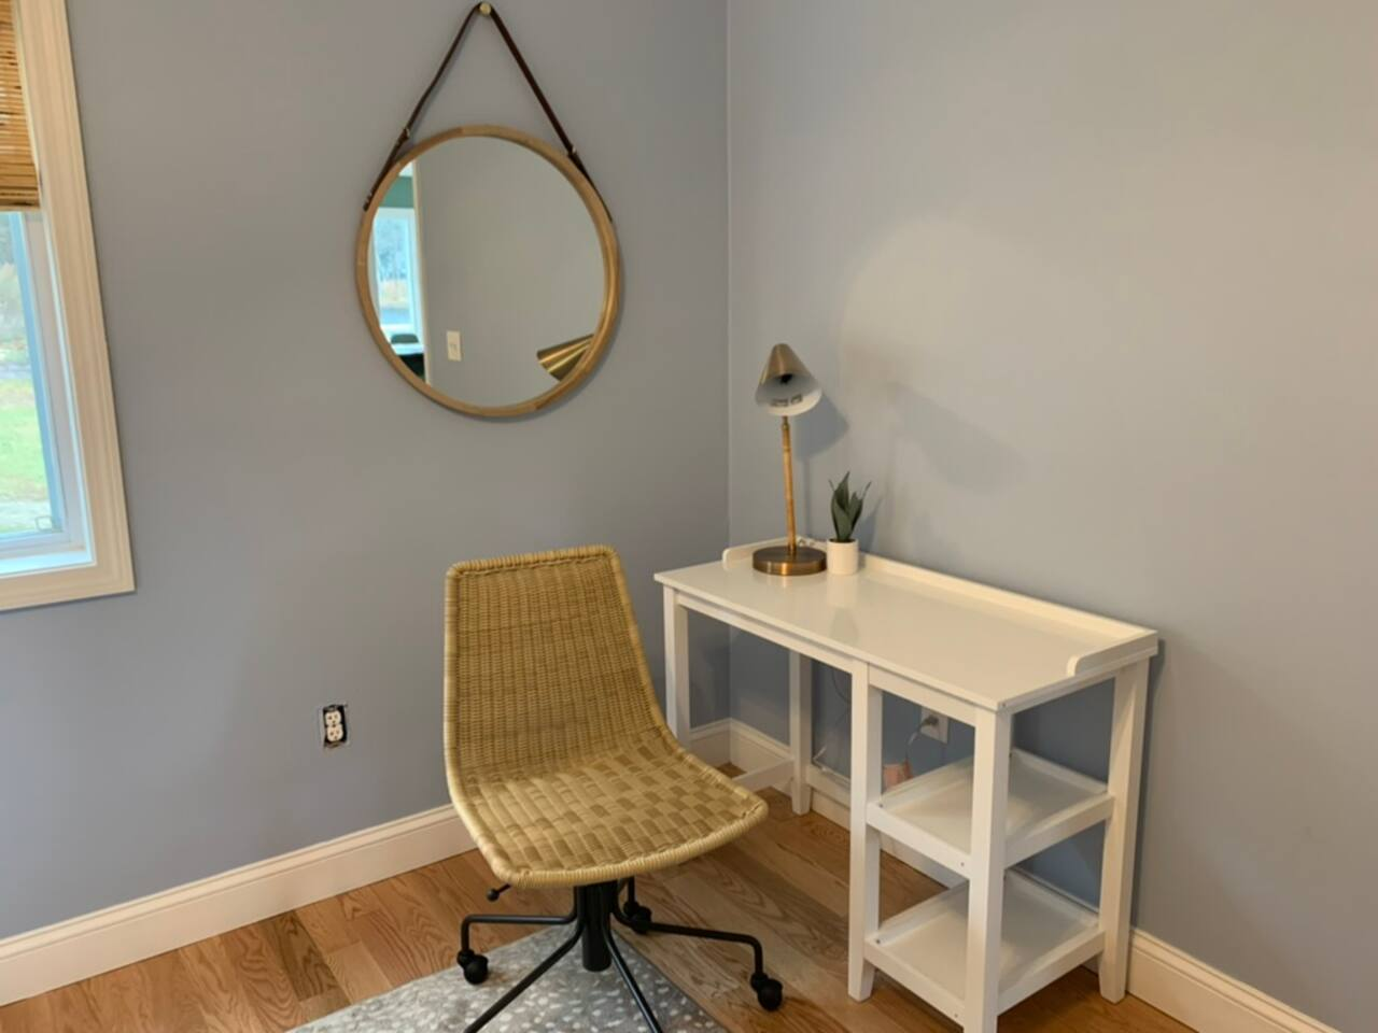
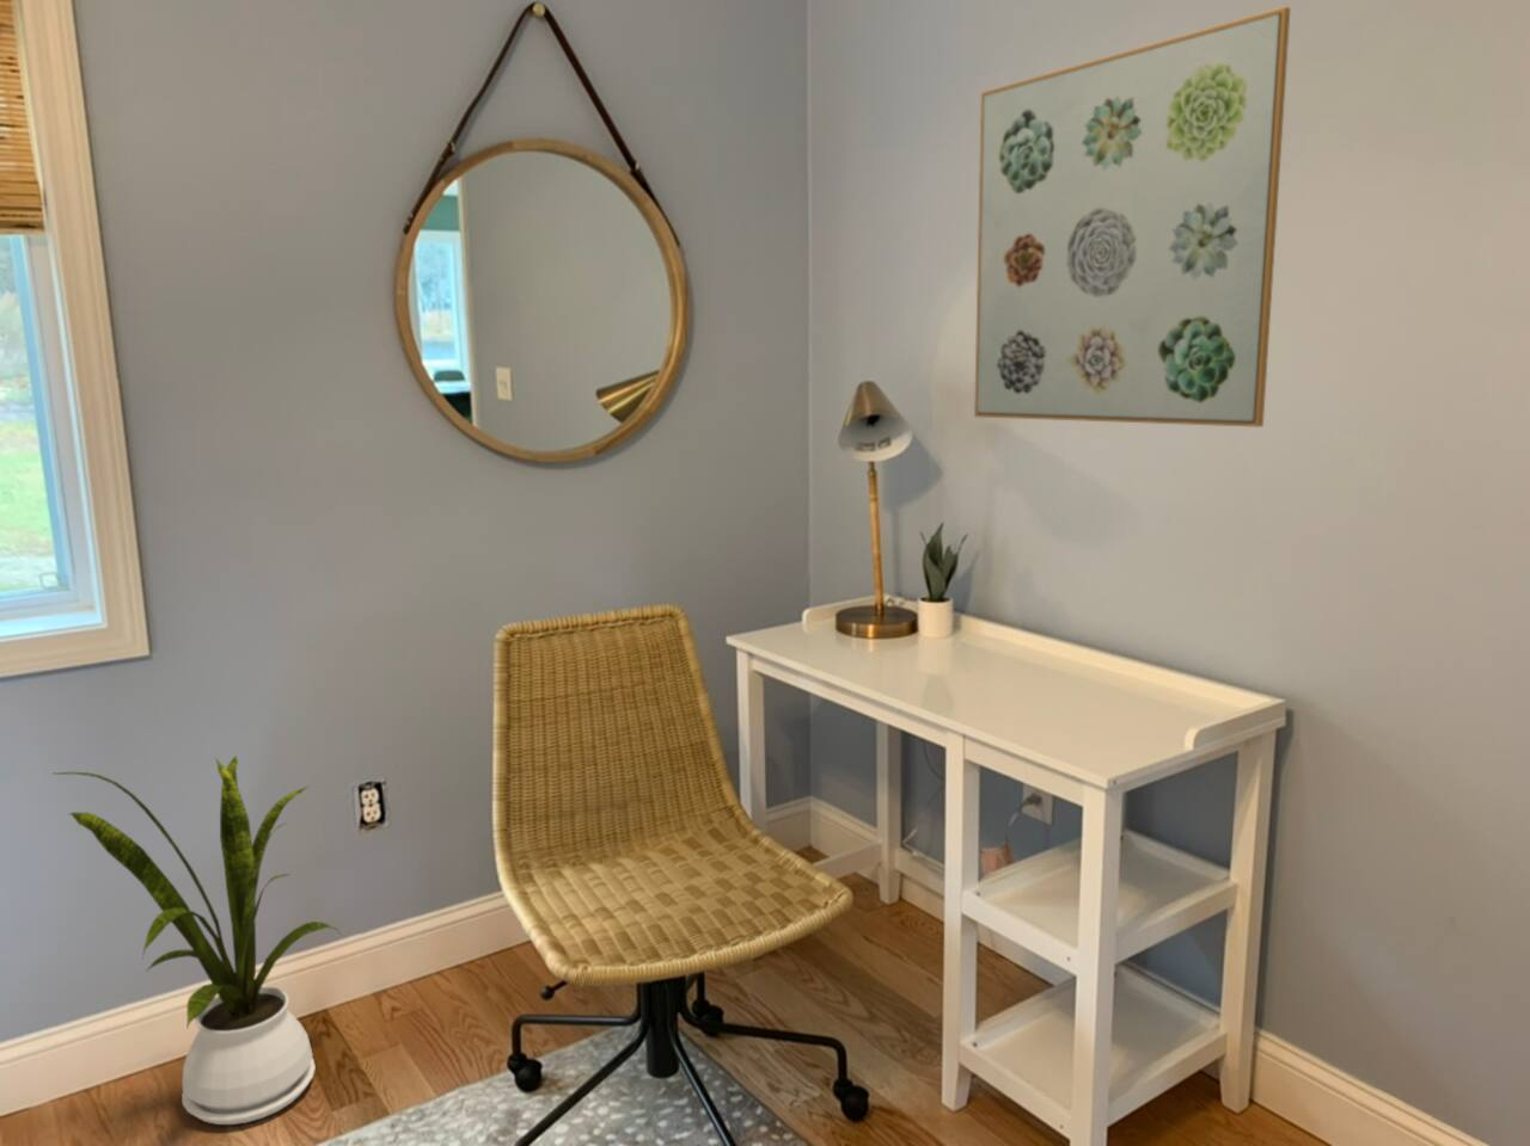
+ wall art (1108, 242)
+ house plant (216, 925)
